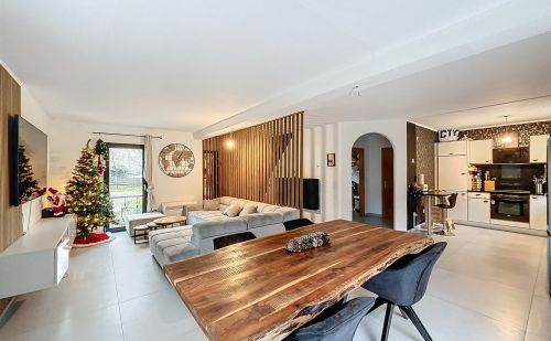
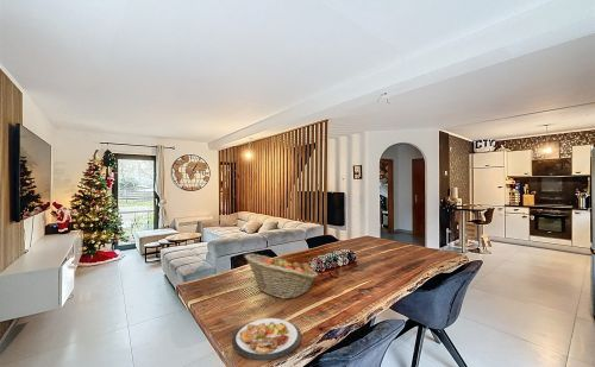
+ plate (267, 334)
+ fruit basket (280, 271)
